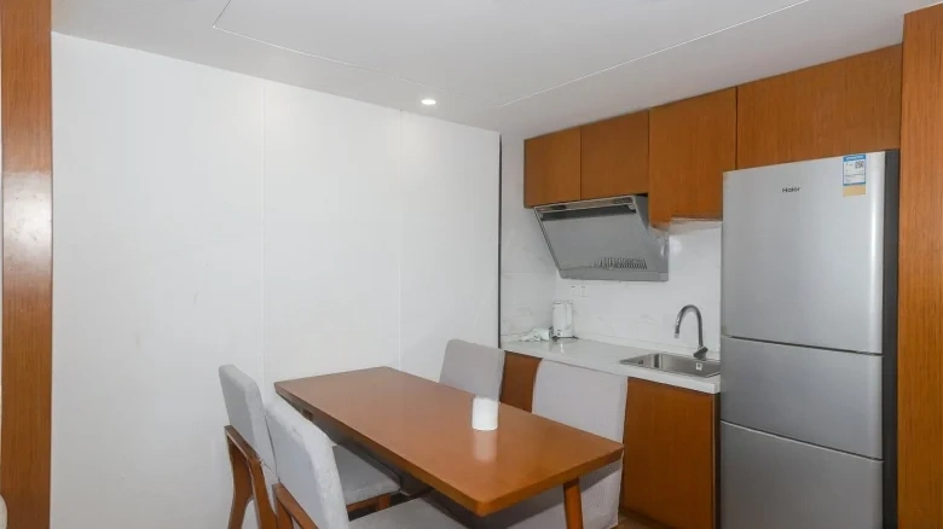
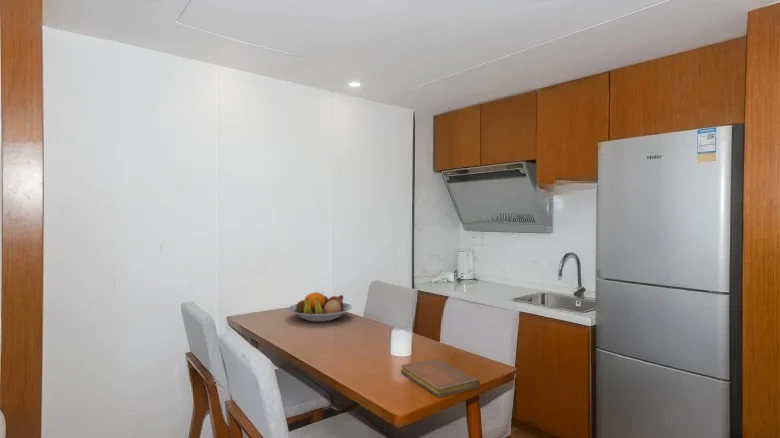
+ fruit bowl (320, 304)
+ notebook (438, 375)
